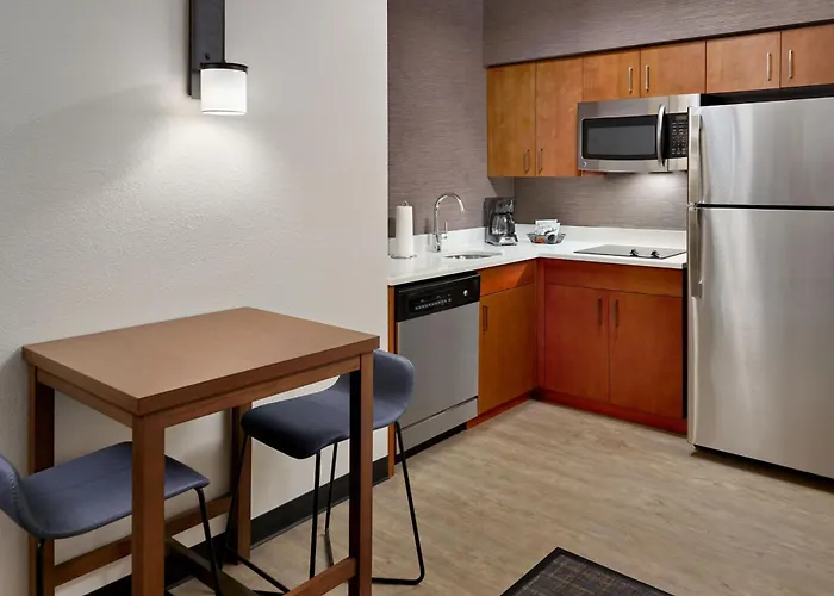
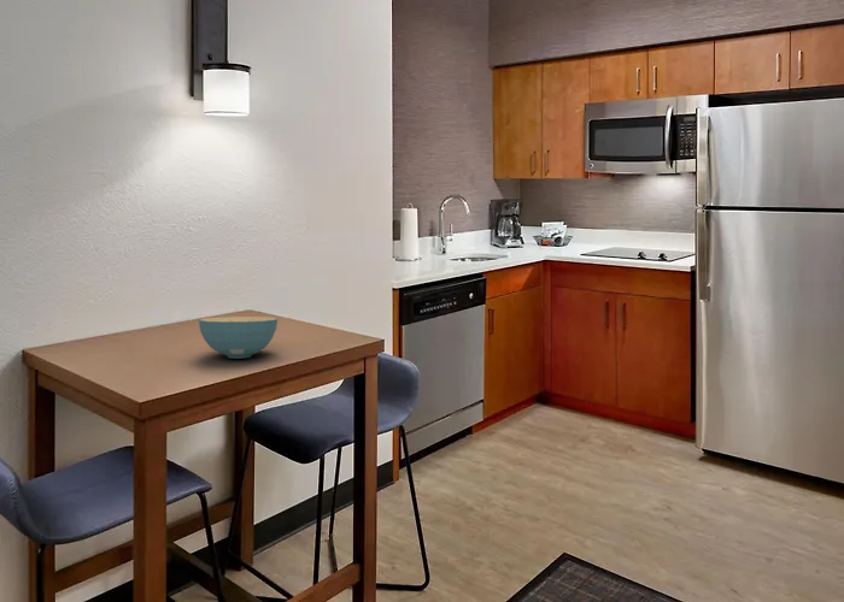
+ cereal bowl (239, 337)
